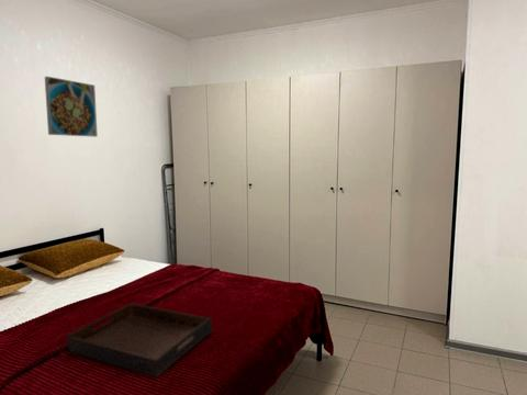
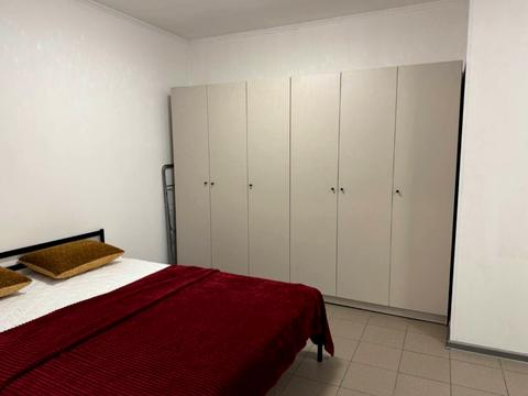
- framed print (72, 109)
- serving tray (142, 334)
